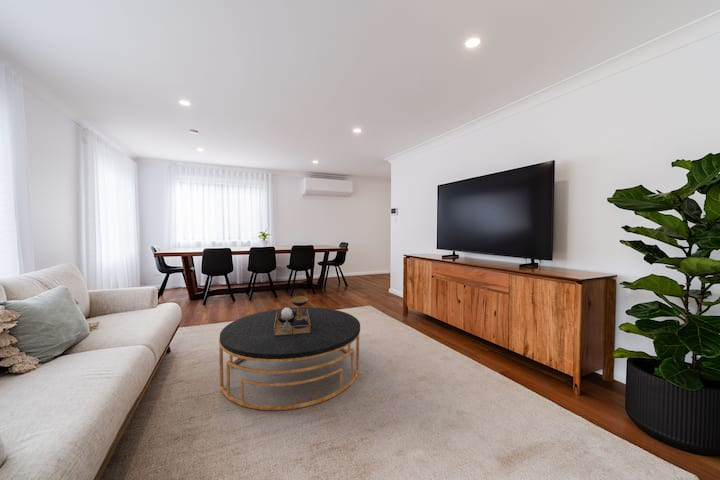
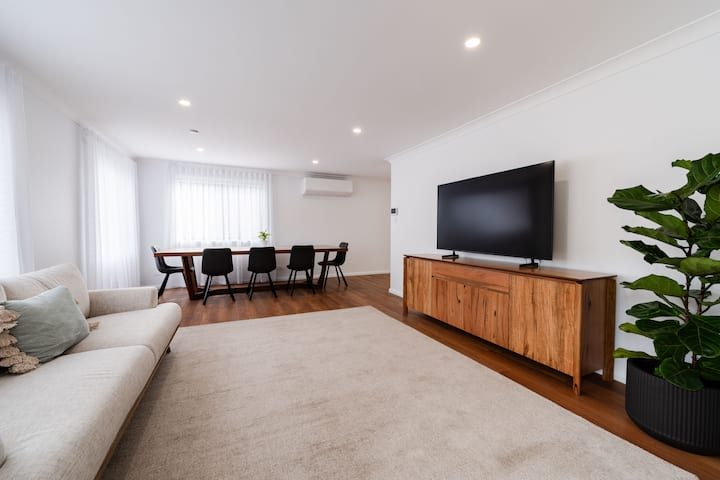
- coffee table (293, 334)
